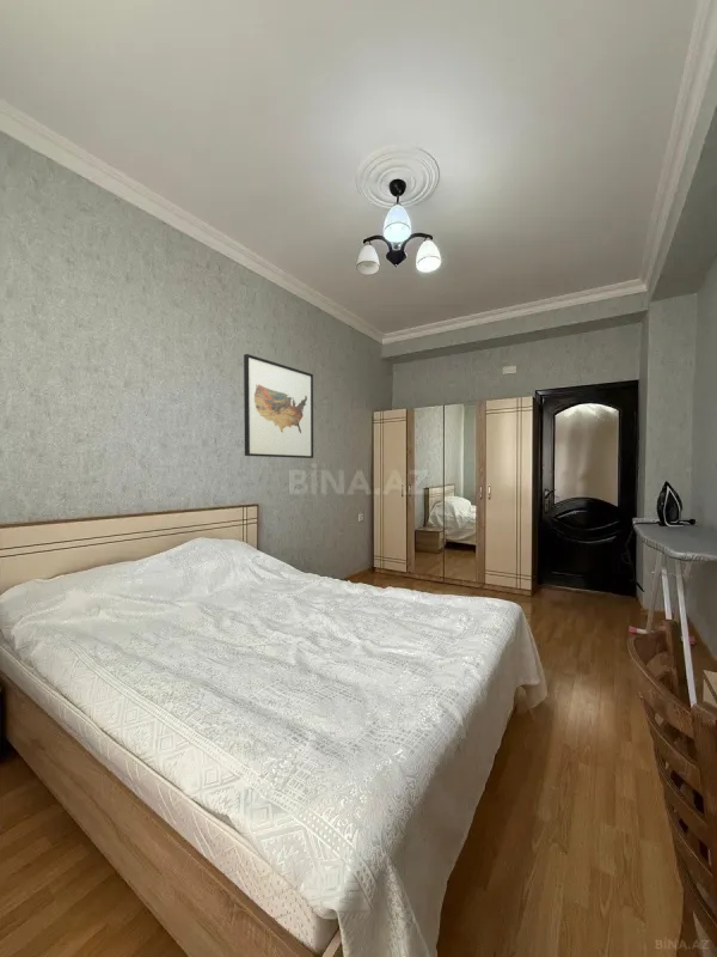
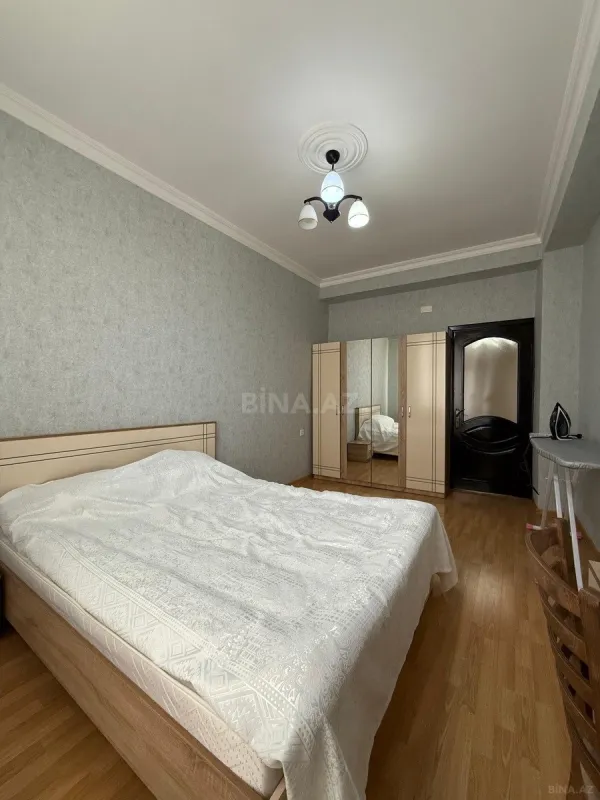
- wall art (282, 410)
